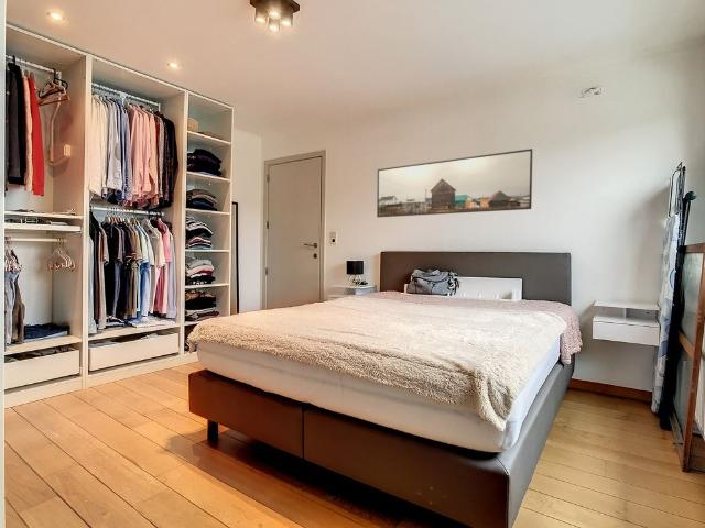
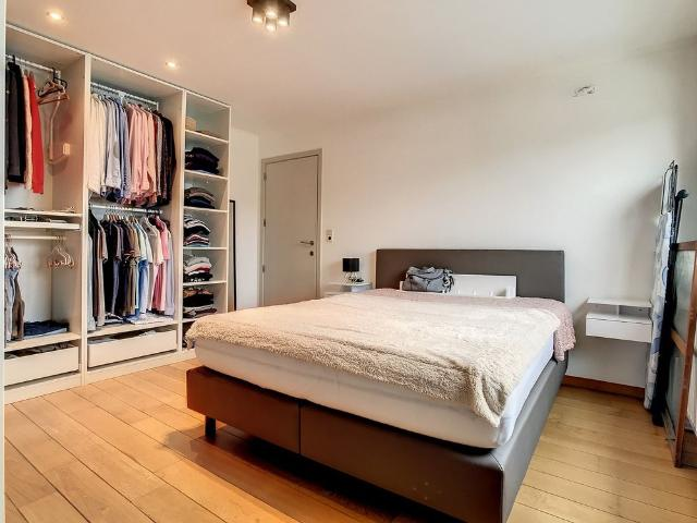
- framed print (445, 187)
